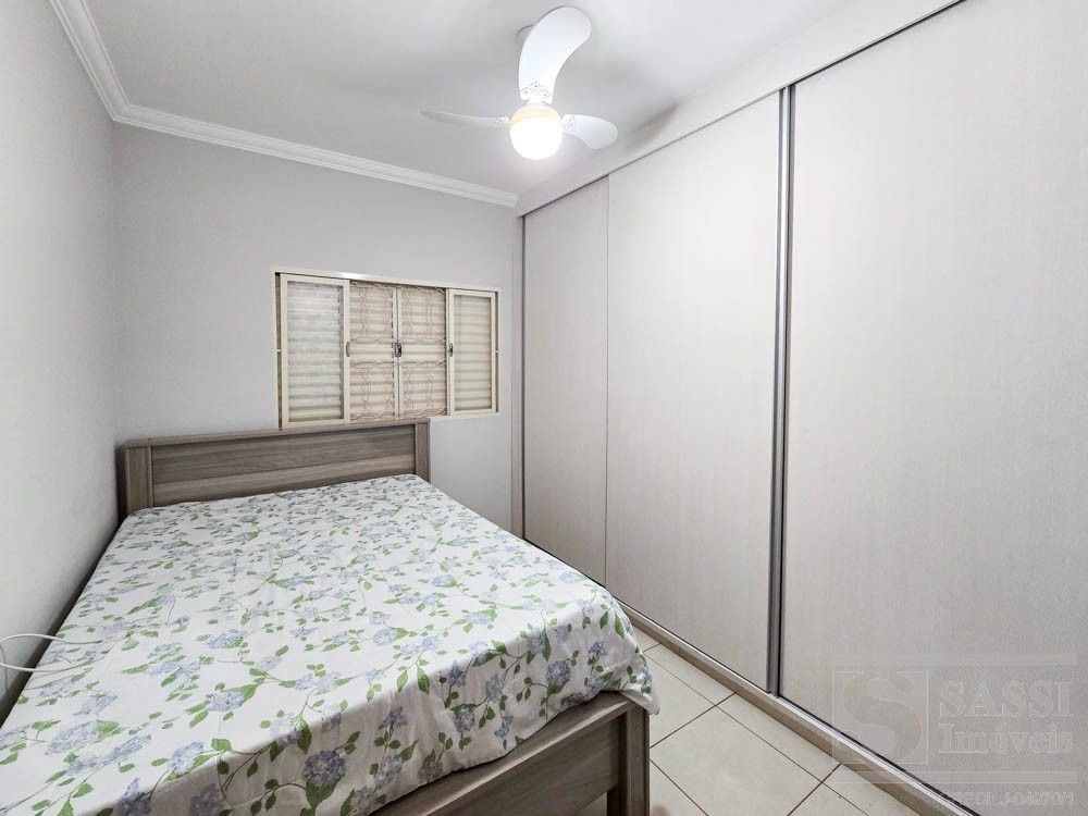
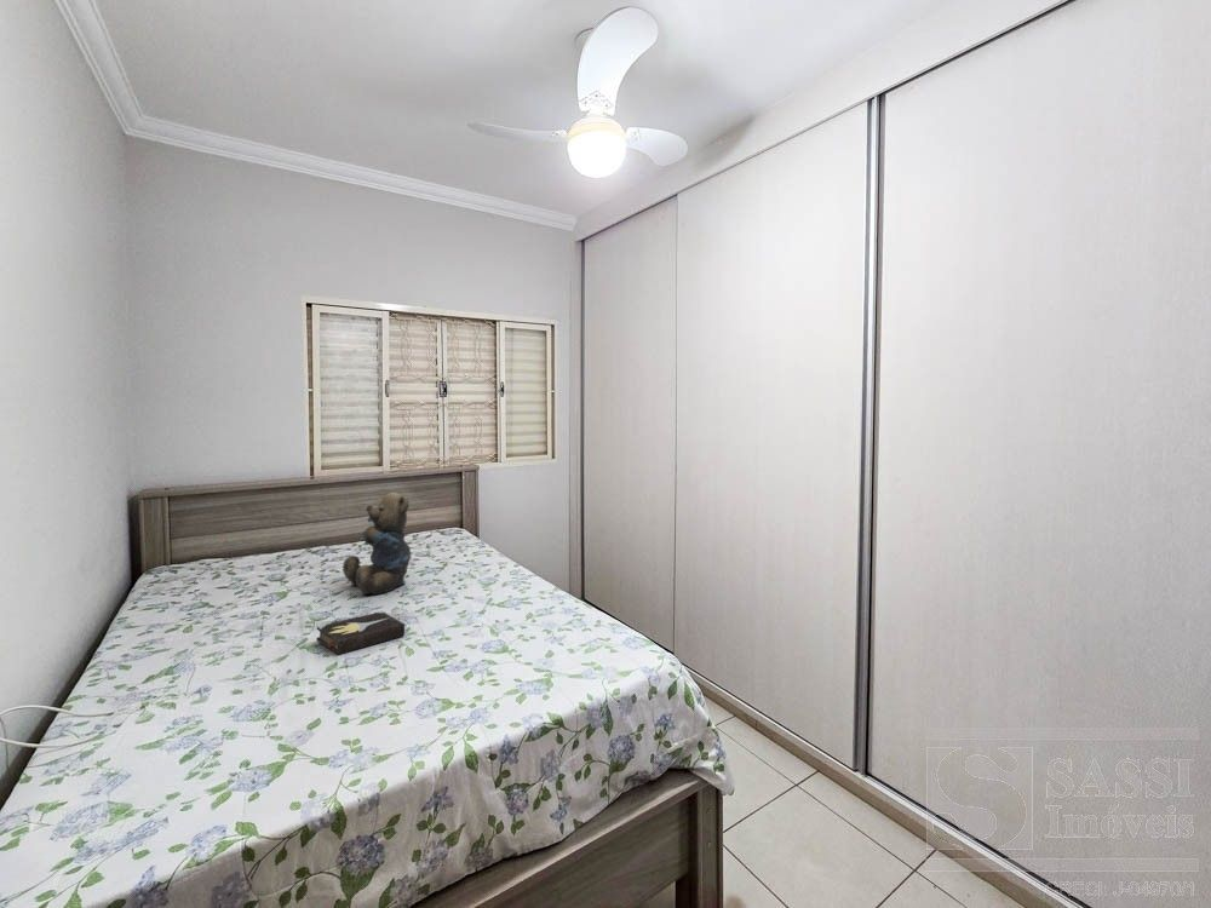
+ hardback book (361, 630)
+ teddy bear (380, 540)
